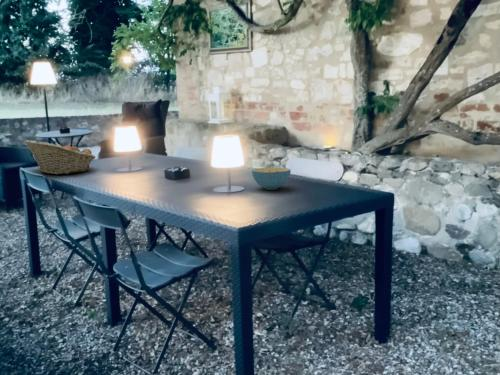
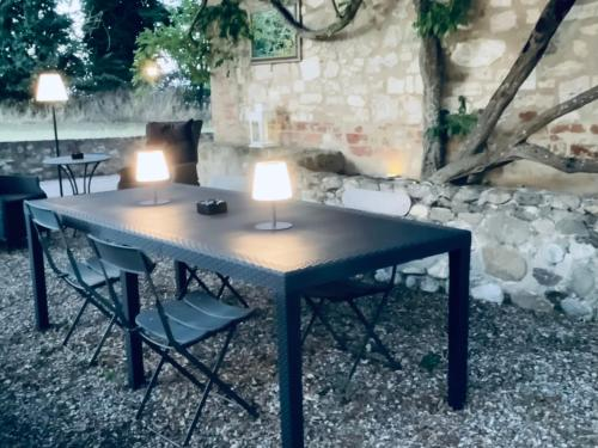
- fruit basket (60, 155)
- cereal bowl (271, 179)
